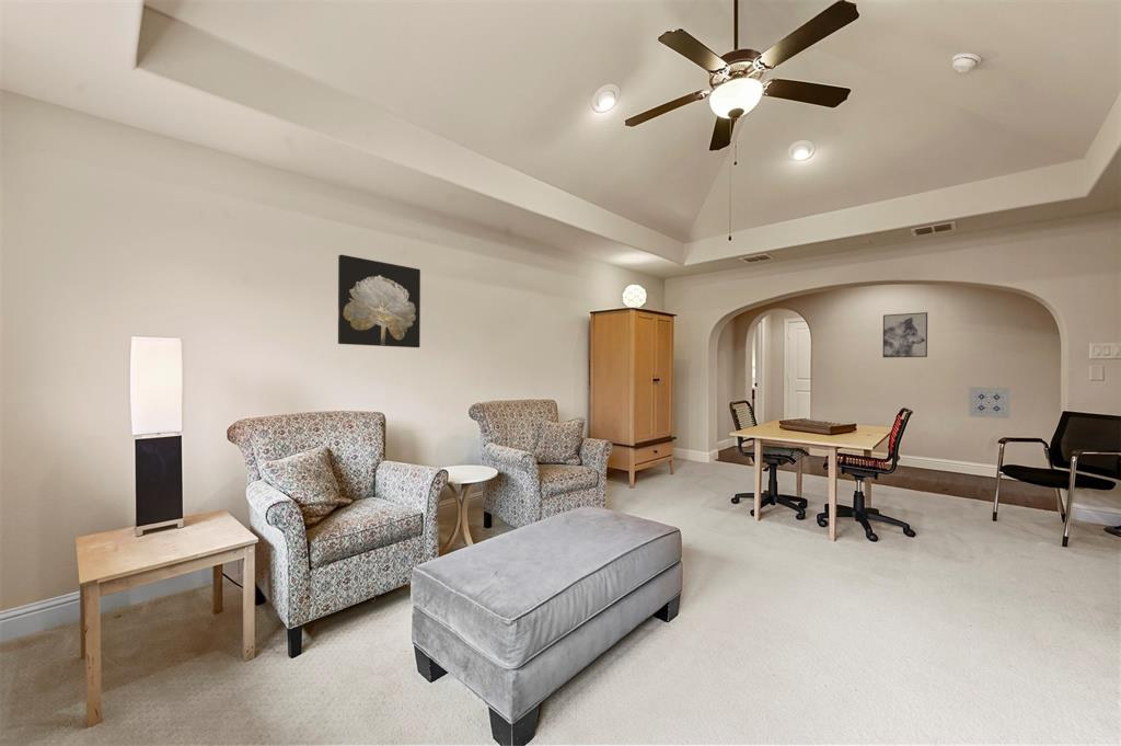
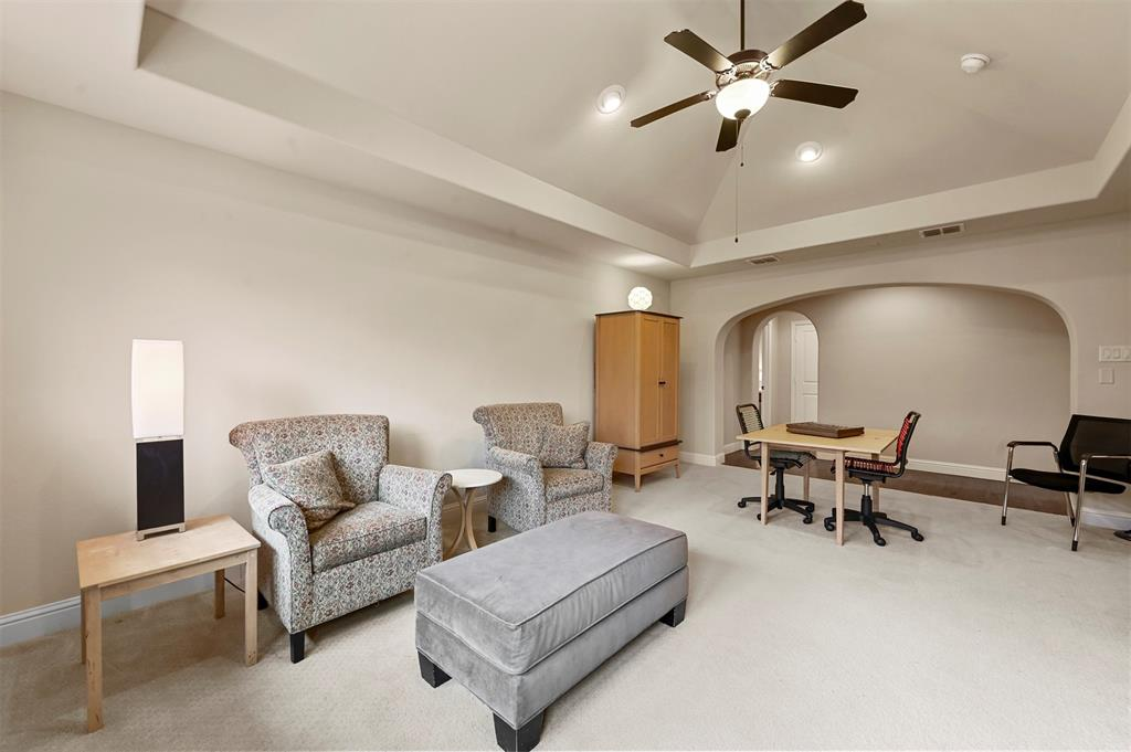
- wall art (381, 303)
- wall art (989, 402)
- wall art (904, 335)
